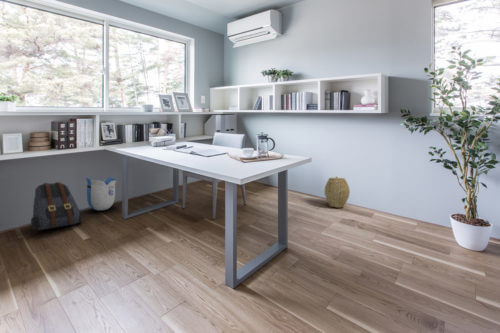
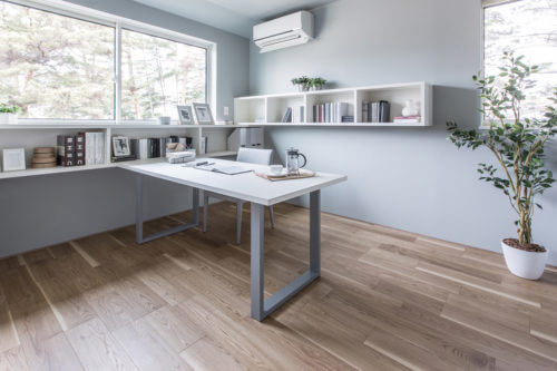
- backpack (54, 204)
- woven basket (336, 191)
- sun visor (101, 193)
